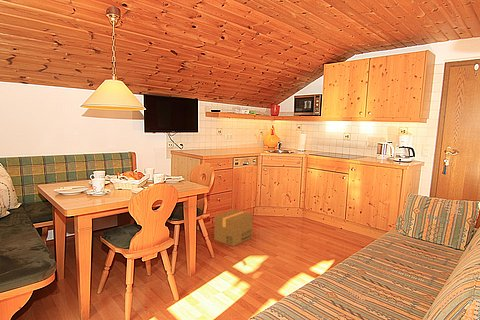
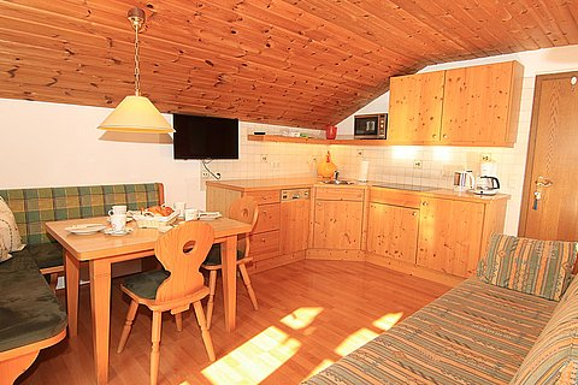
- cardboard box (233, 226)
